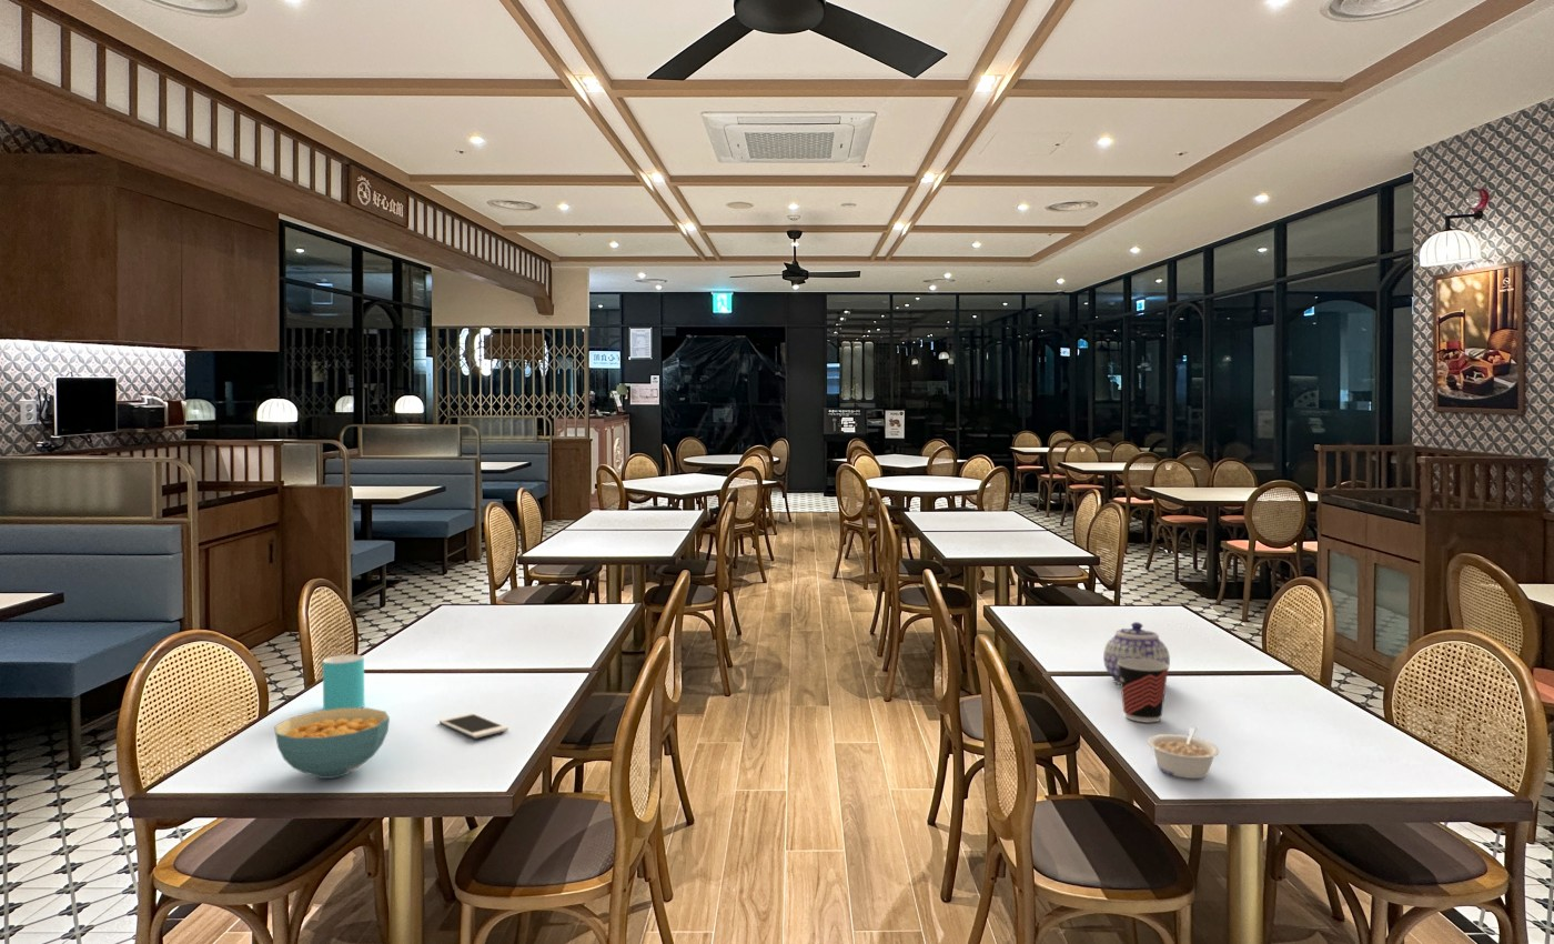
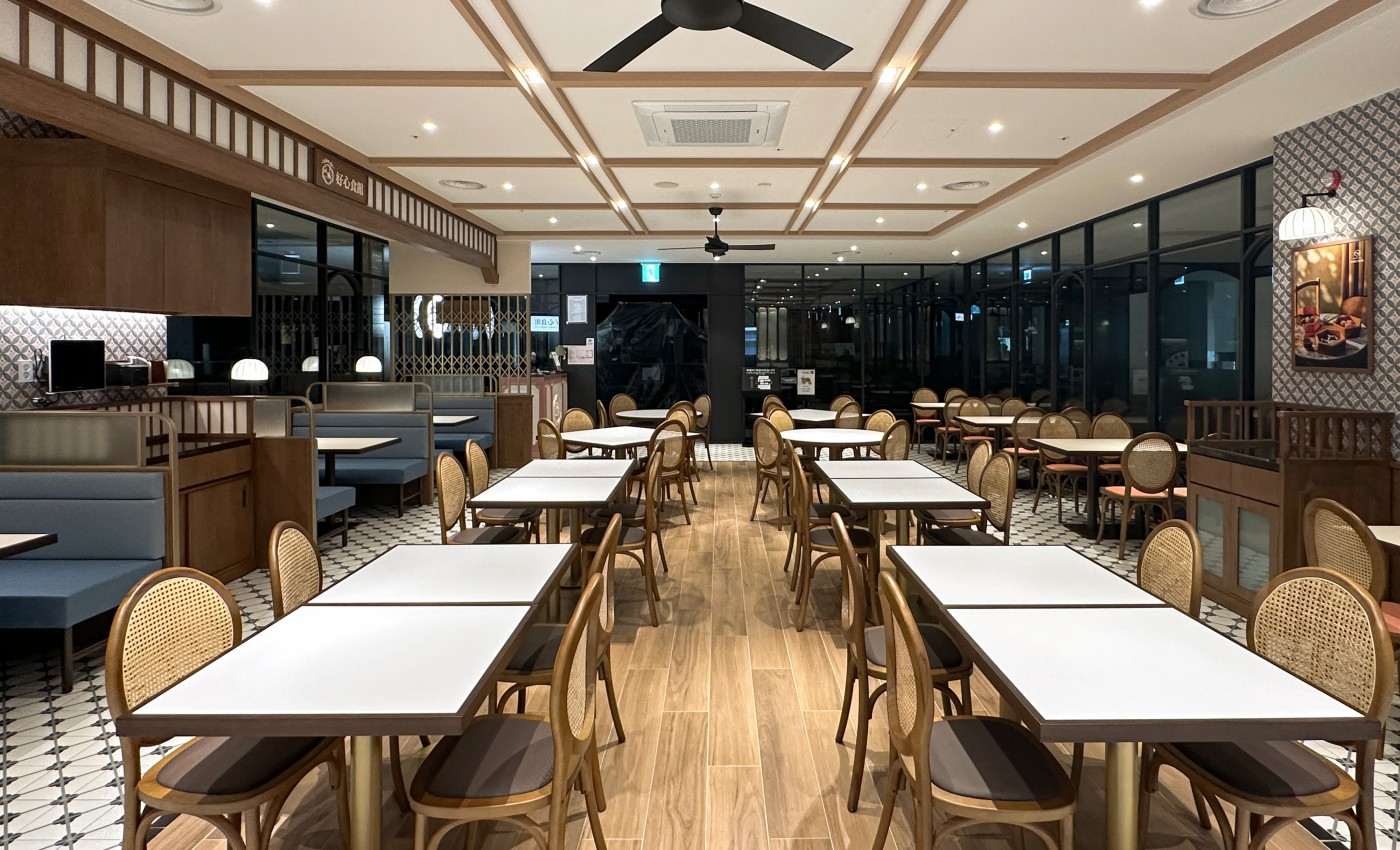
- cell phone (473, 724)
- cup (1142, 690)
- cereal bowl (333, 747)
- legume (1181, 754)
- teapot (1136, 652)
- cup (345, 681)
